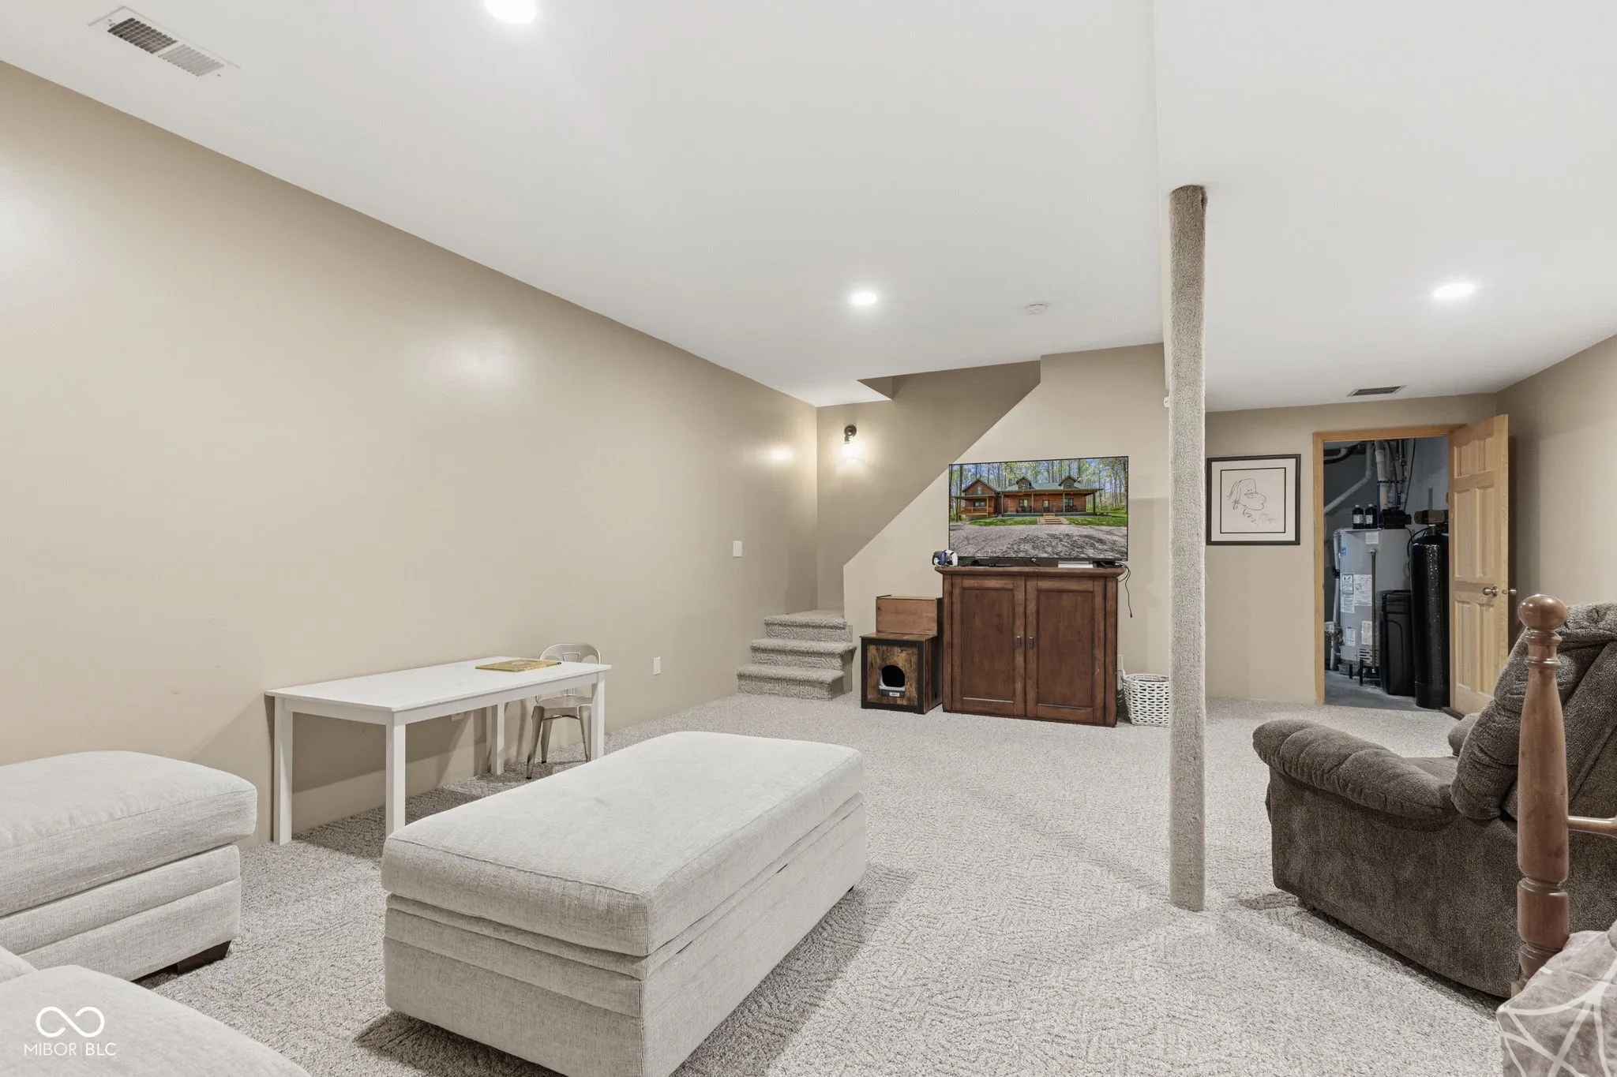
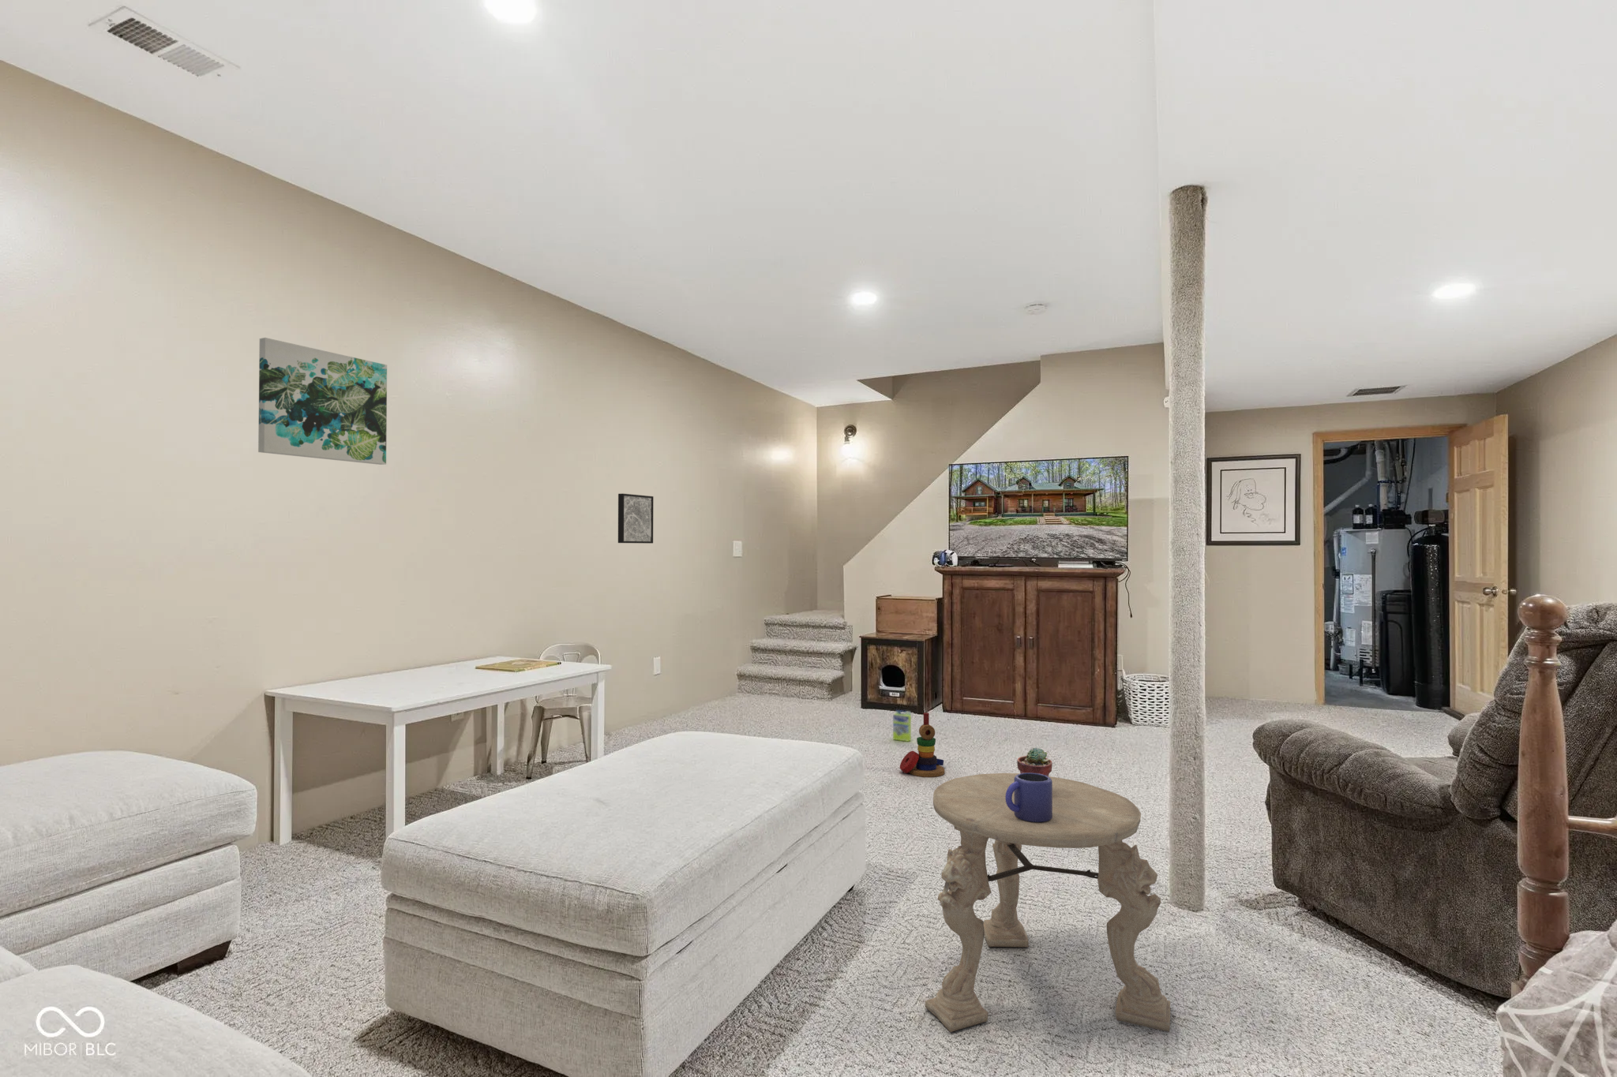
+ wall art (326, 405)
+ stacking toy (923, 740)
+ side table (1018, 892)
+ mug (1027, 796)
+ box (902, 725)
+ wall art (636, 518)
+ potted succulent (1034, 768)
